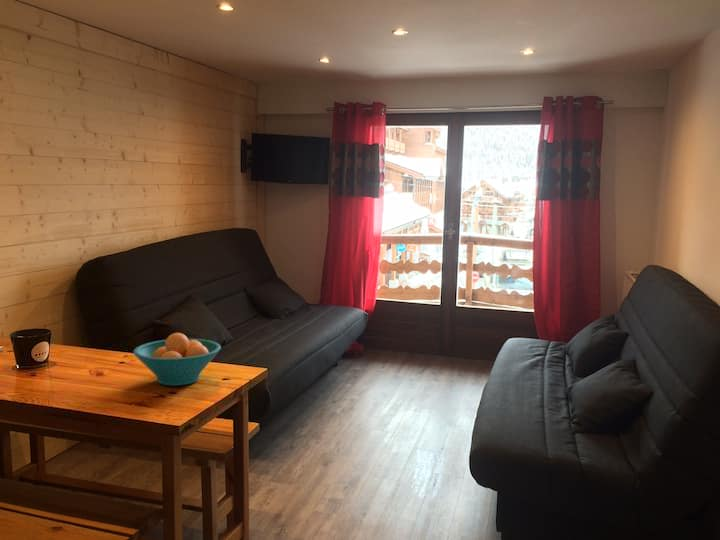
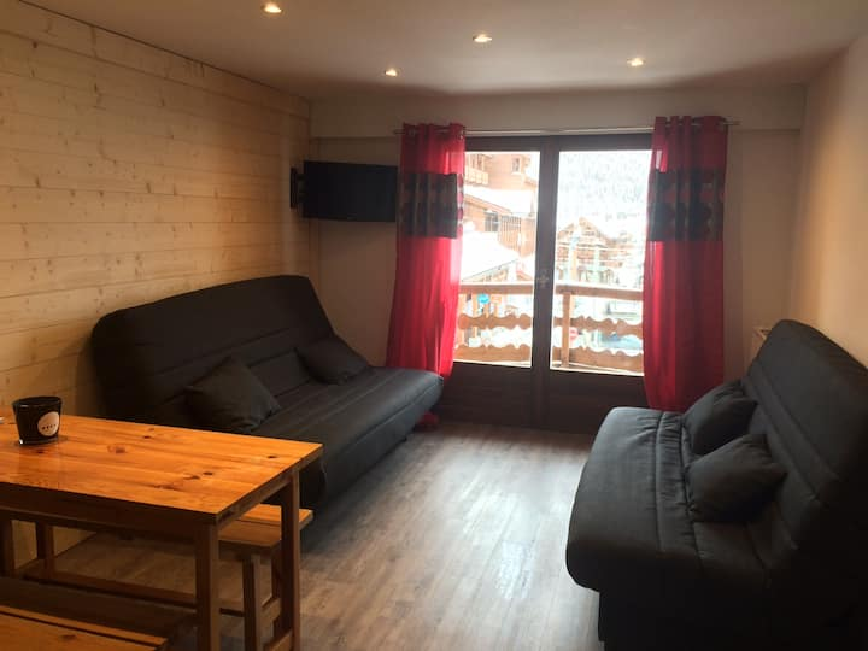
- fruit bowl (178, 356)
